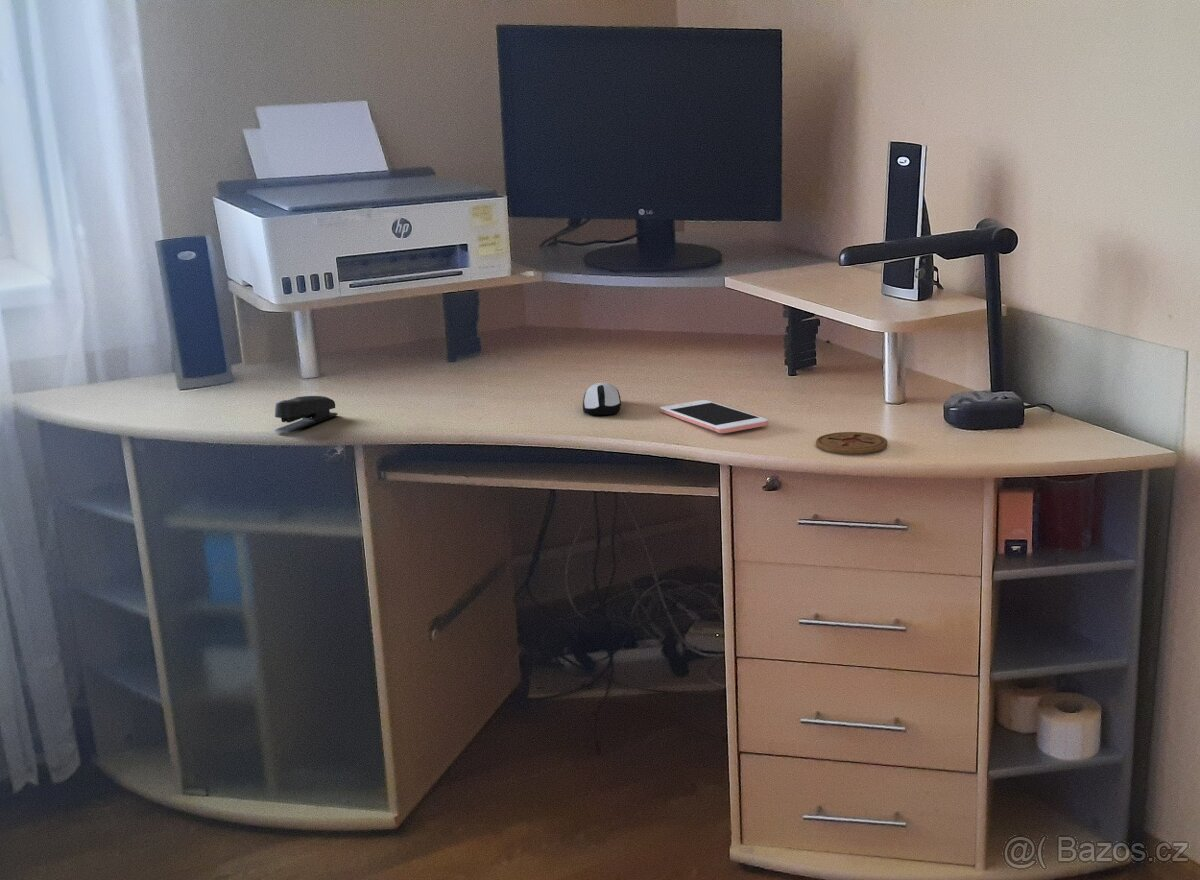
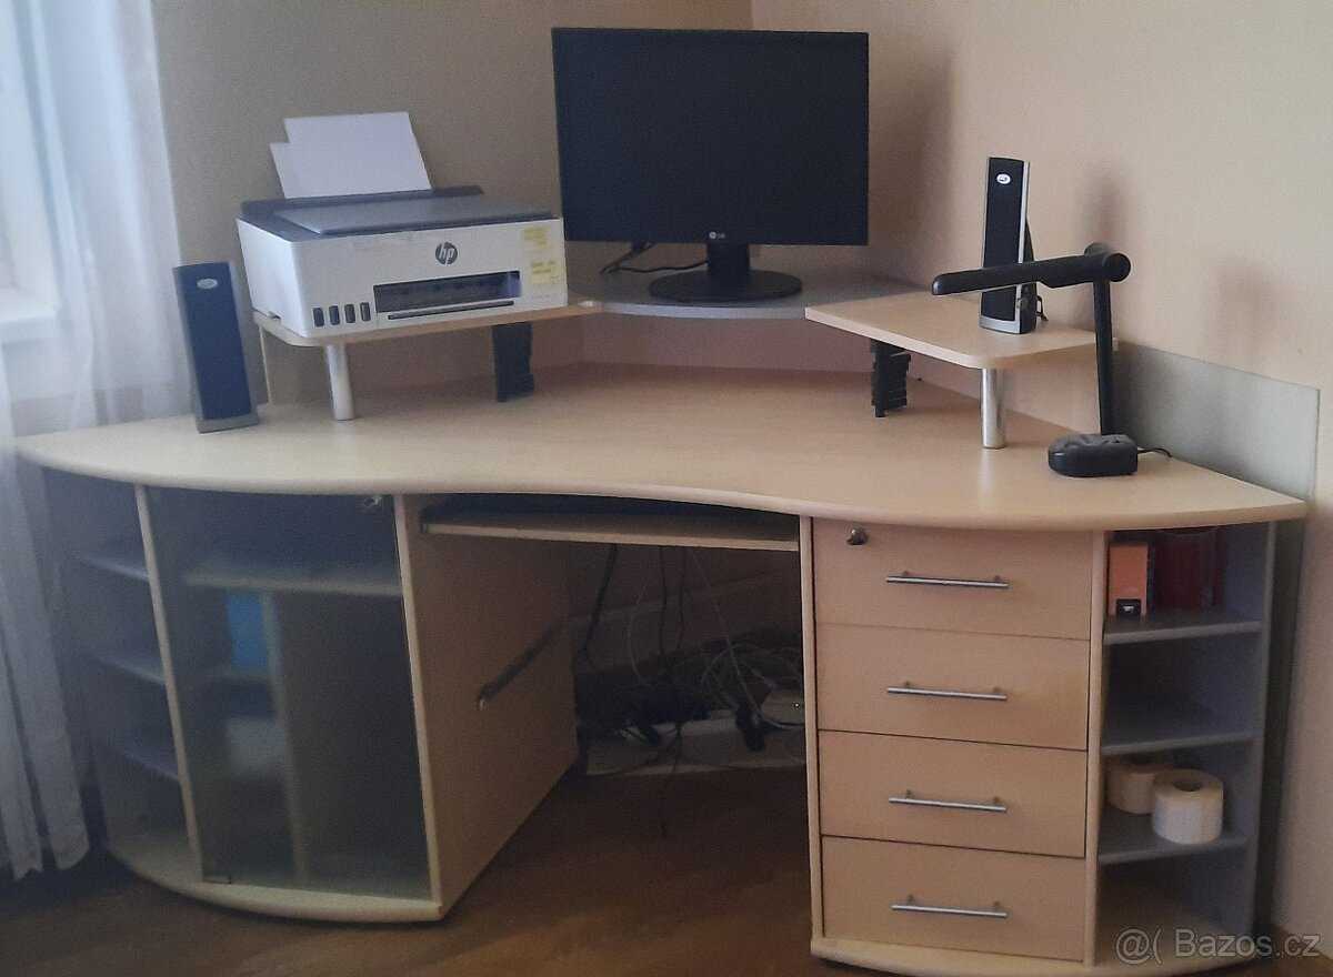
- stapler (305, 408)
- computer mouse (601, 396)
- coaster (851, 442)
- cell phone (712, 415)
